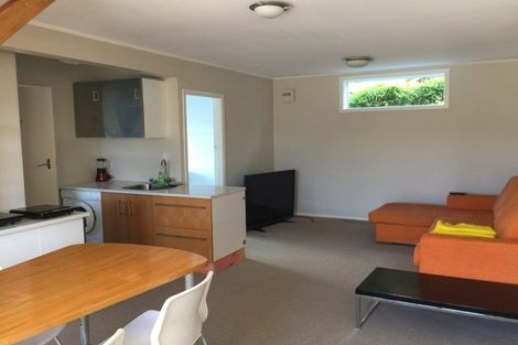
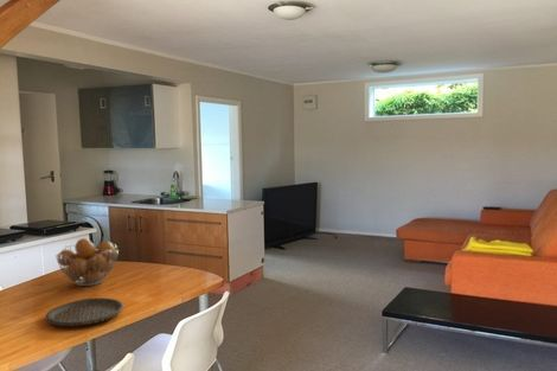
+ fruit basket (88, 261)
+ plate (85, 312)
